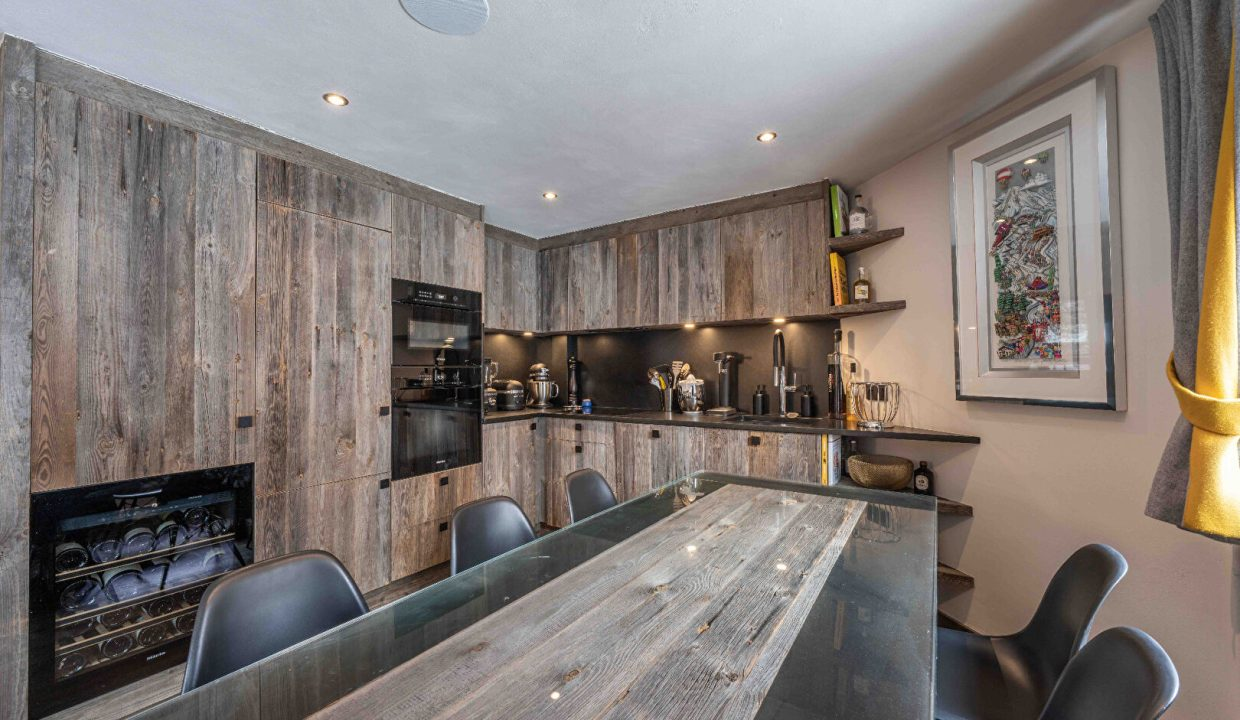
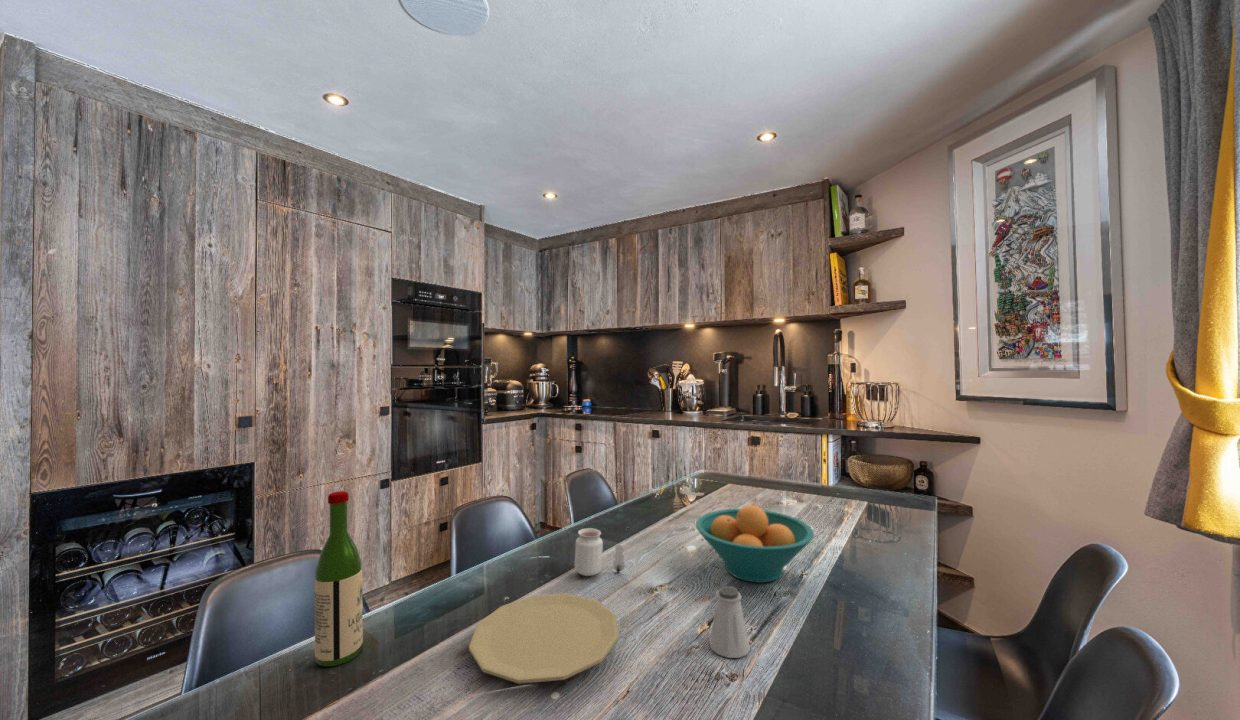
+ candle (598, 550)
+ plate (546, 637)
+ wine bottle (338, 573)
+ fruit bowl (752, 538)
+ saltshaker (729, 618)
